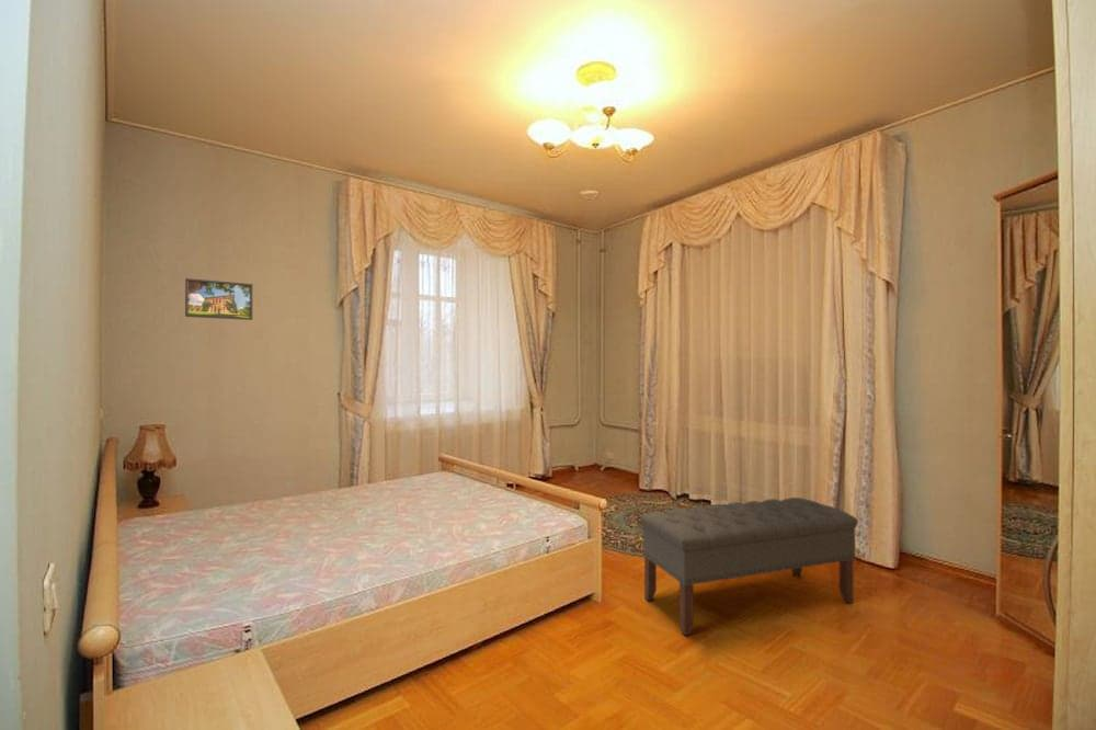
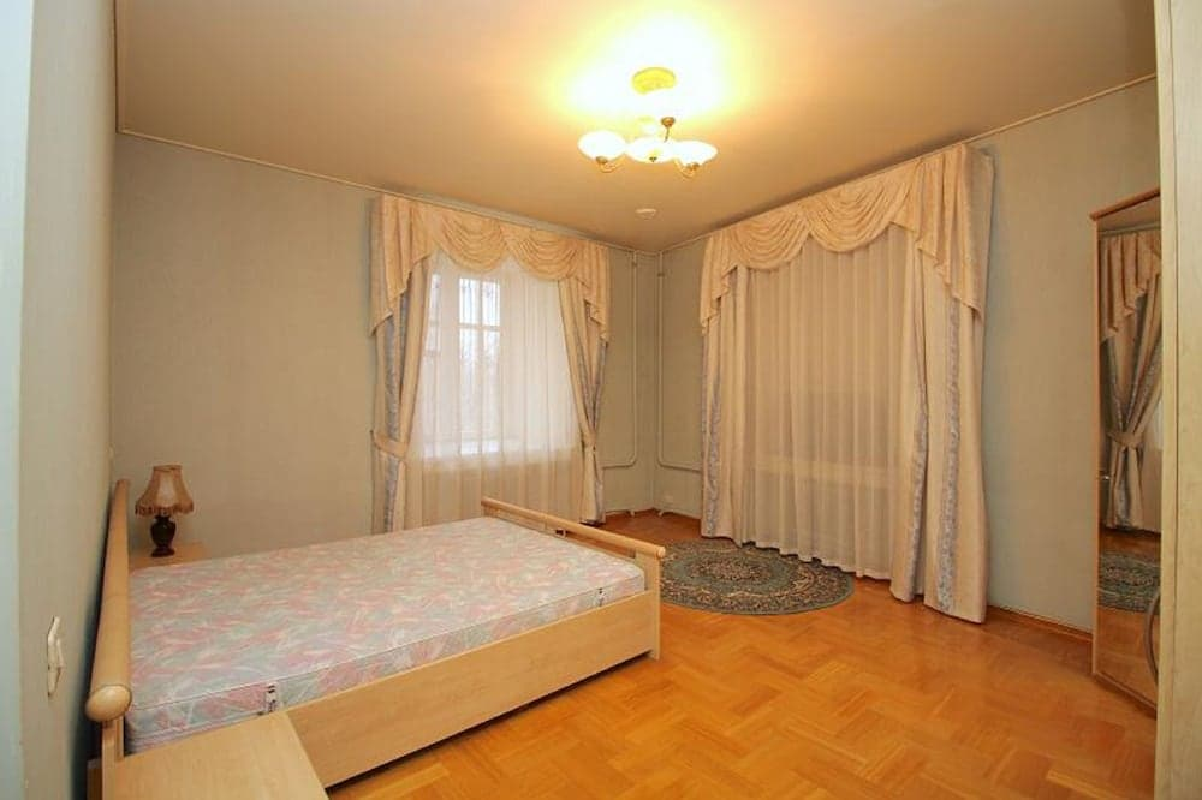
- bench (747, 556)
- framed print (219, 299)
